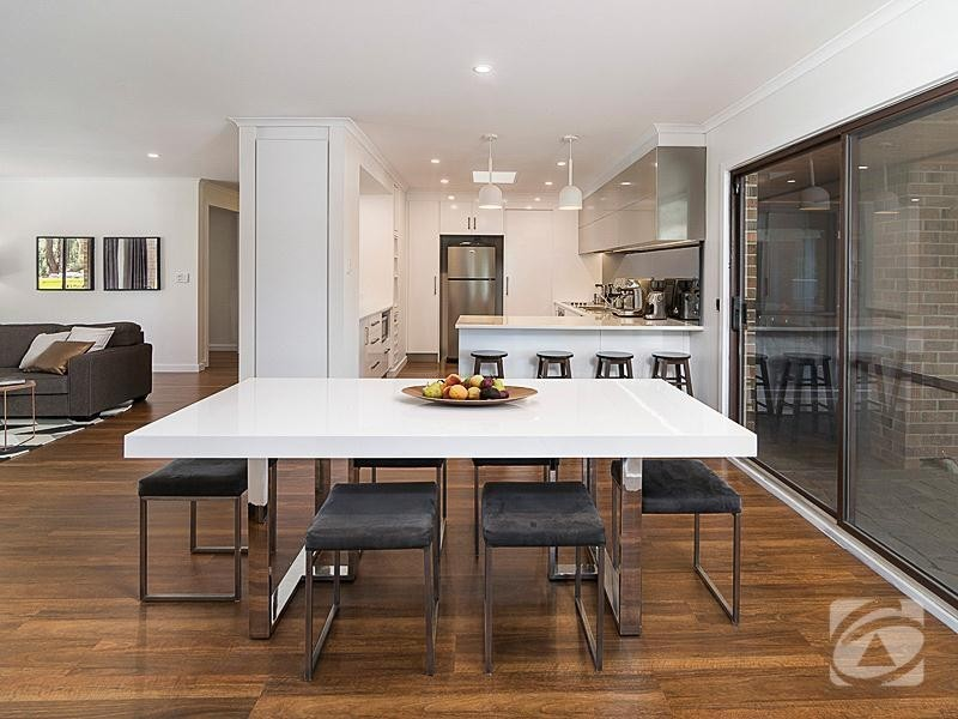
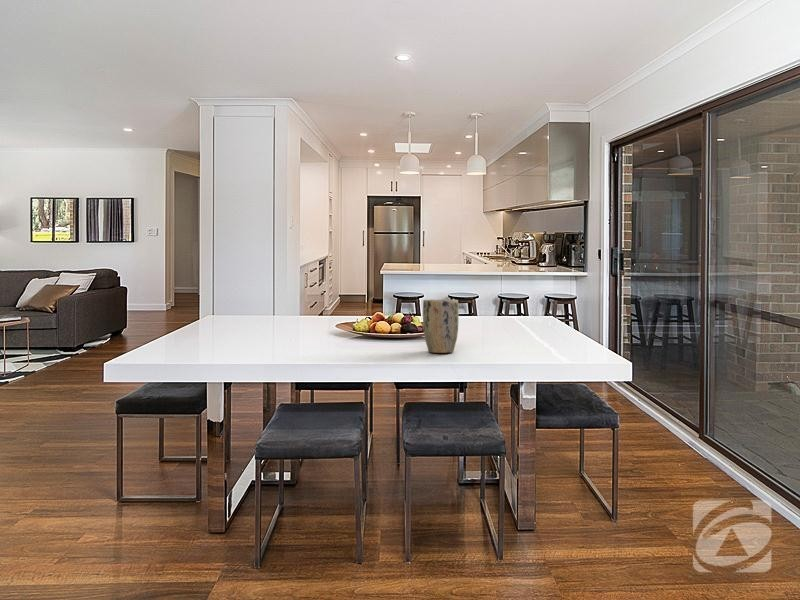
+ plant pot (440, 325)
